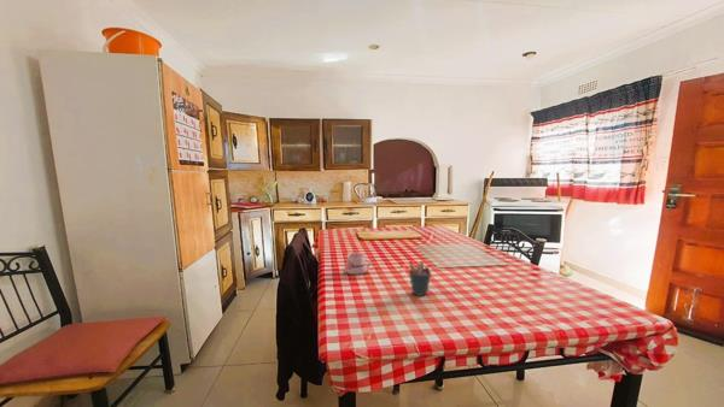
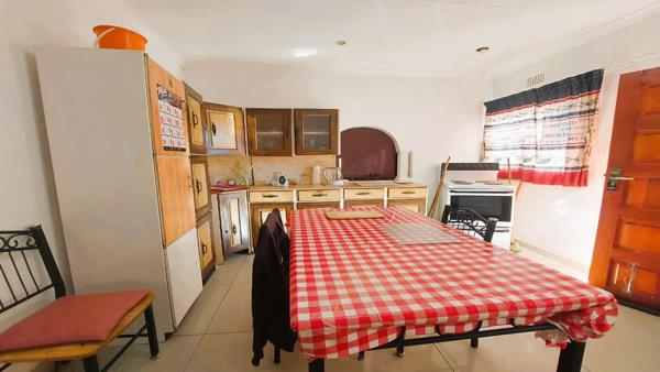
- pen holder (419, 276)
- mug (357, 263)
